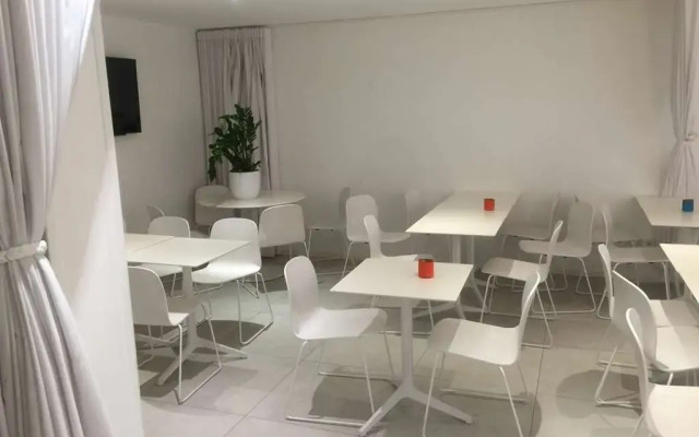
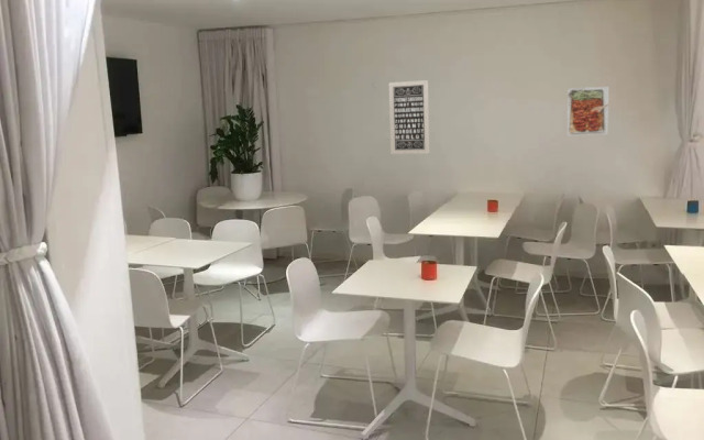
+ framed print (587, 111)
+ wall art (408, 118)
